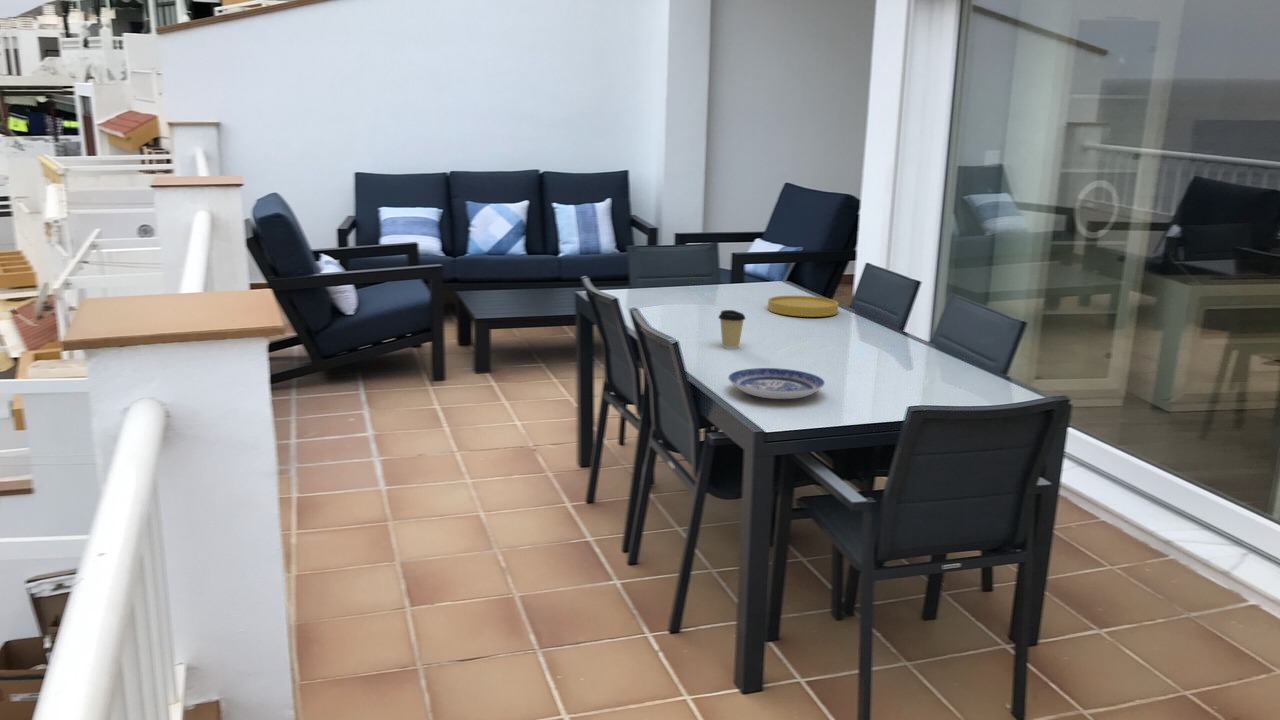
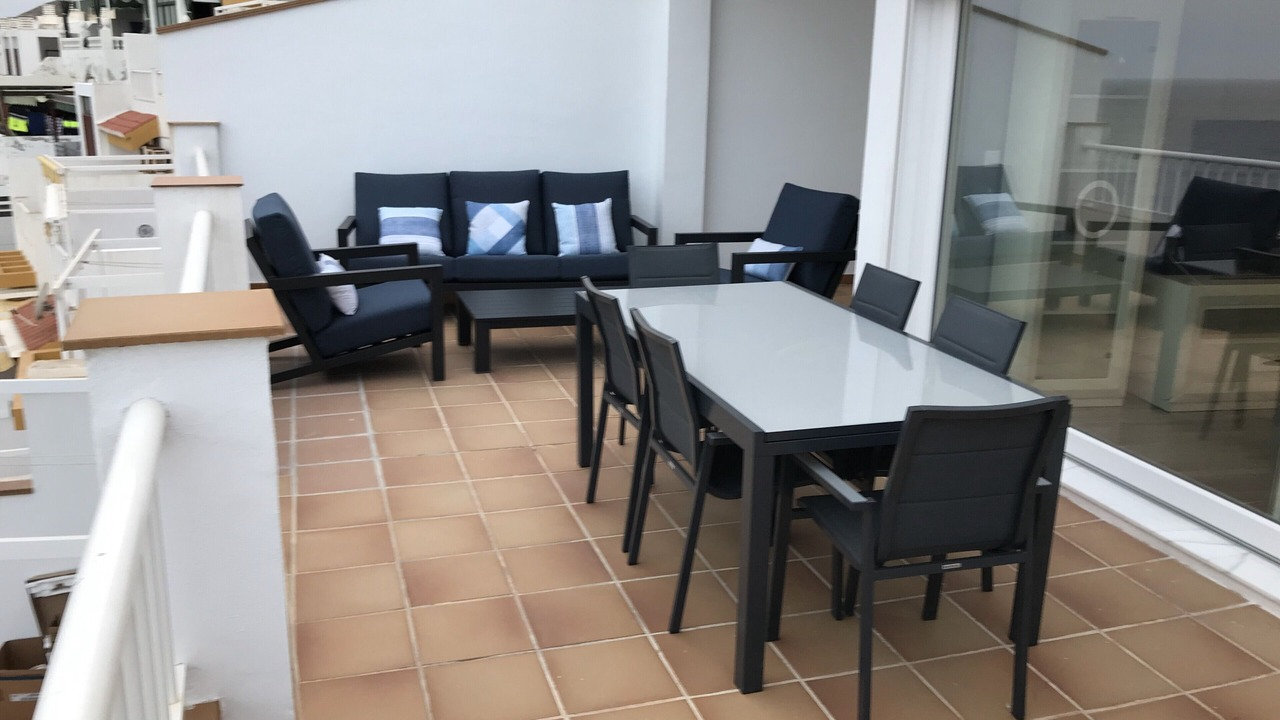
- coffee cup (731, 329)
- plate (802, 305)
- plate (775, 386)
